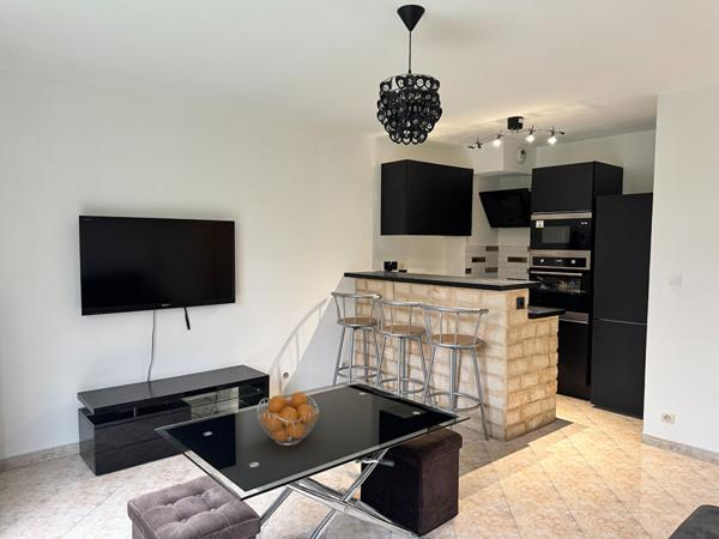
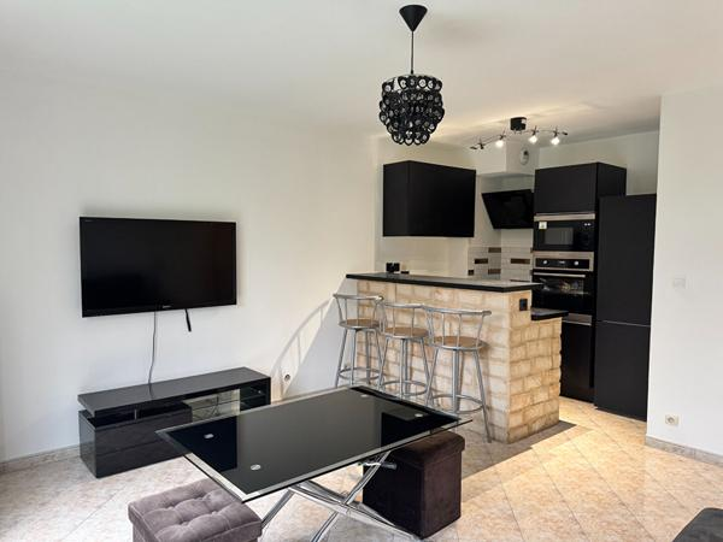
- fruit basket (288, 417)
